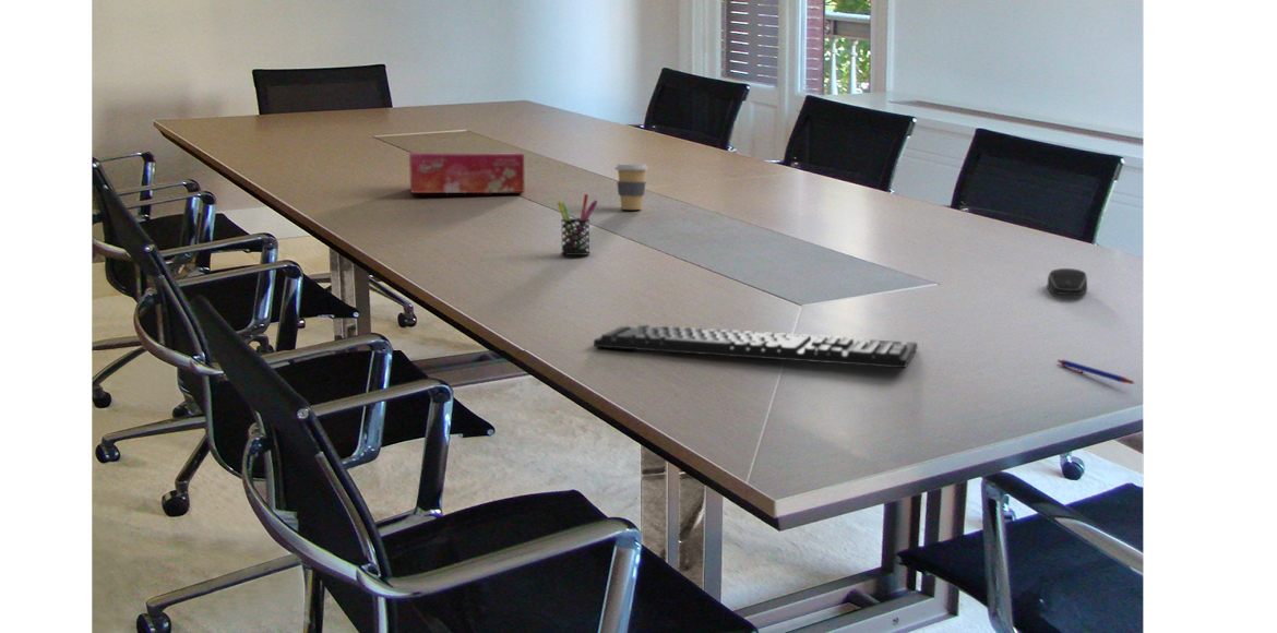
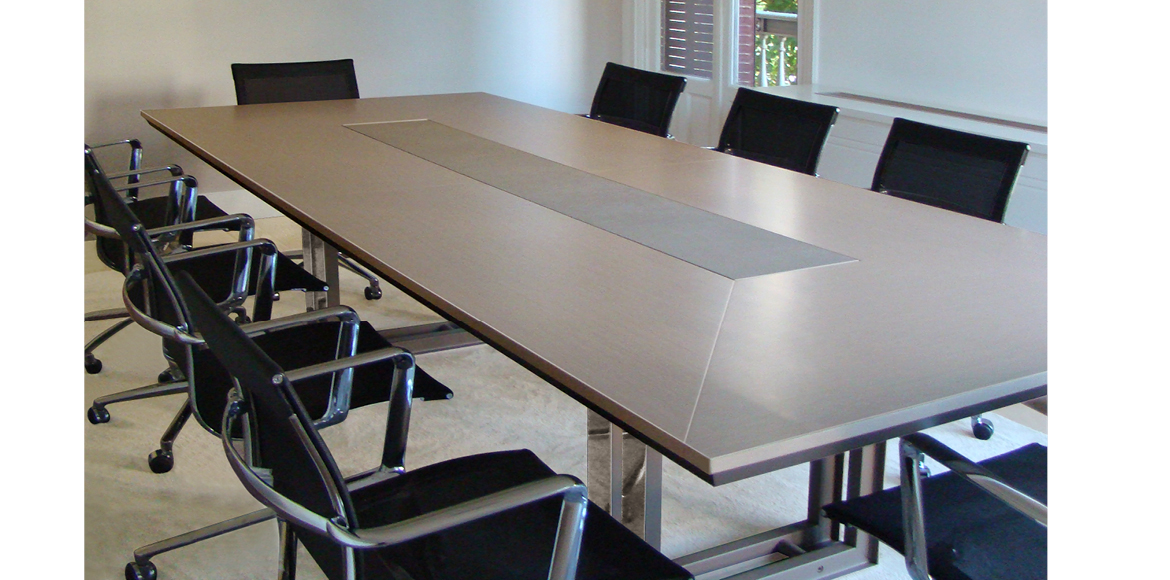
- pen (1095, 371)
- pen holder (574, 224)
- computer mouse (1067, 279)
- keyboard (754, 342)
- coffee cup (631, 187)
- tissue box (466, 172)
